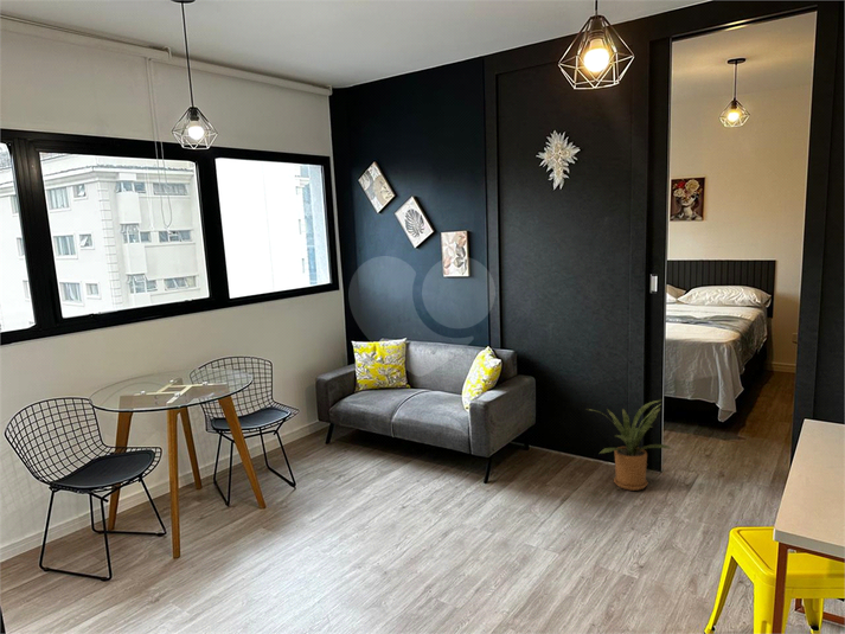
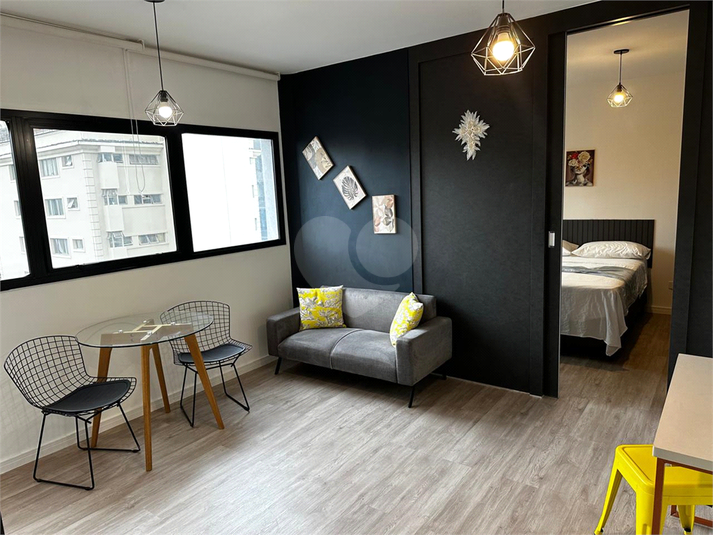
- house plant (629, 440)
